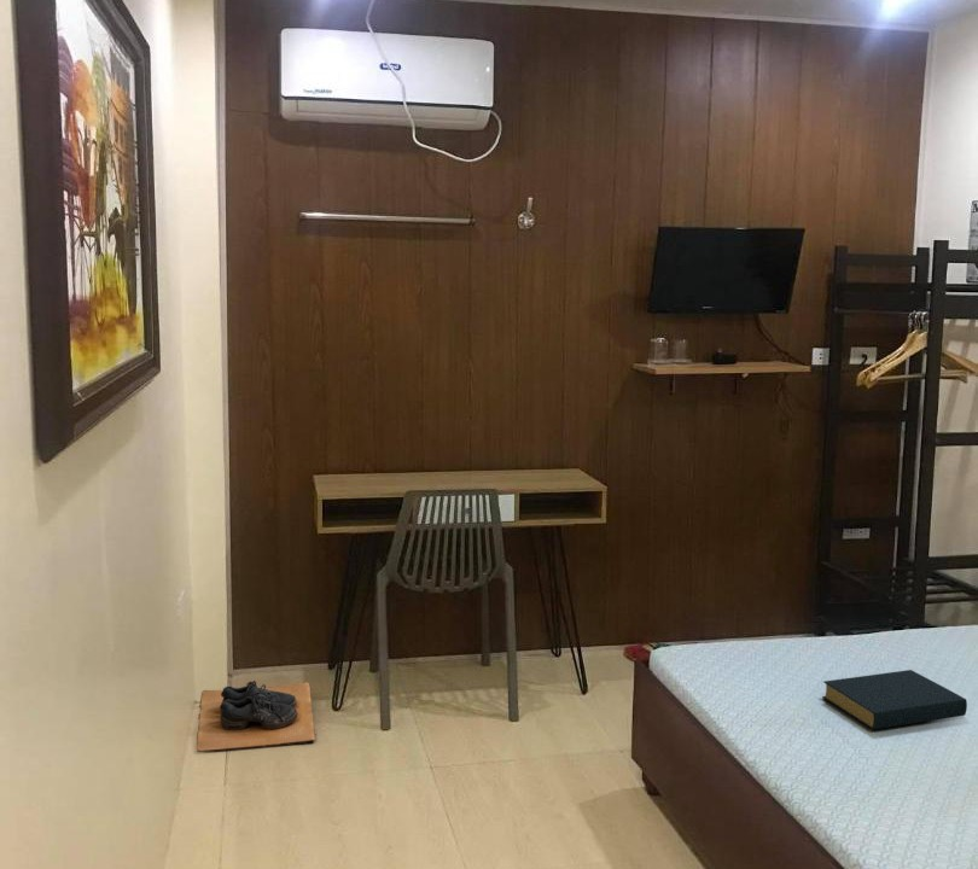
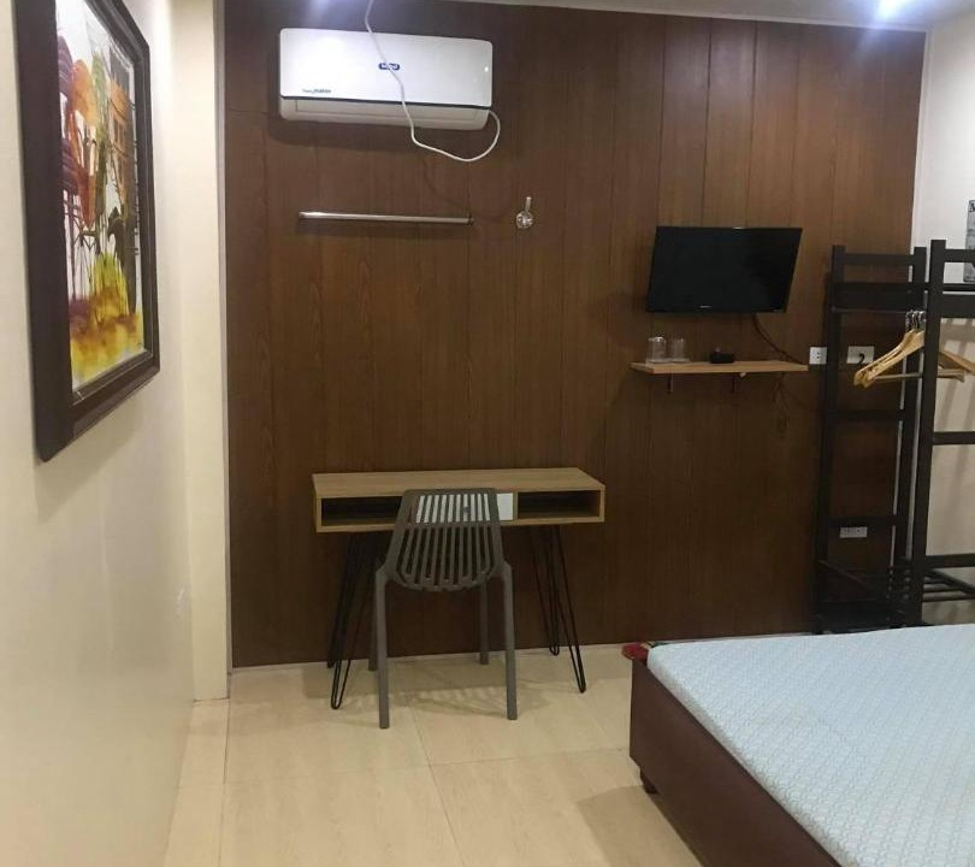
- hardback book (892, 698)
- shoe (256, 702)
